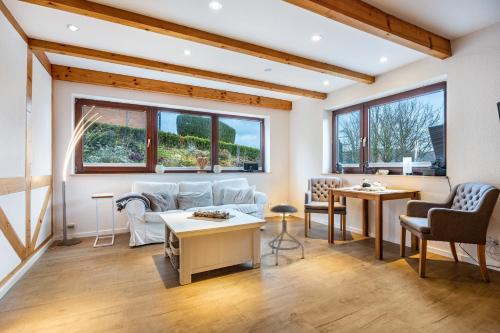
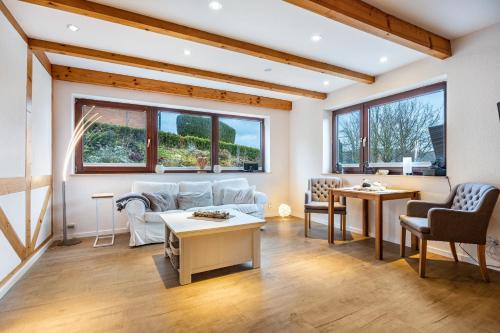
- stool (286, 231)
